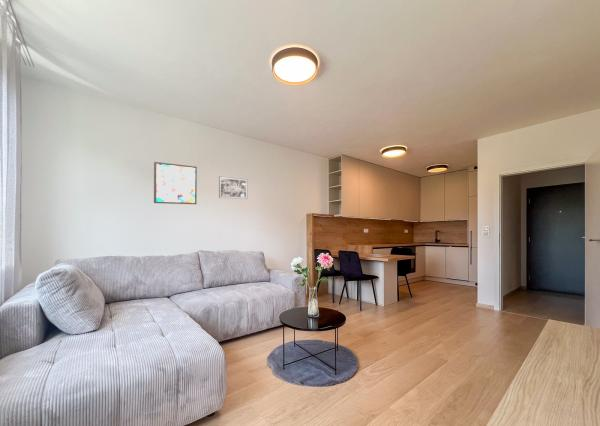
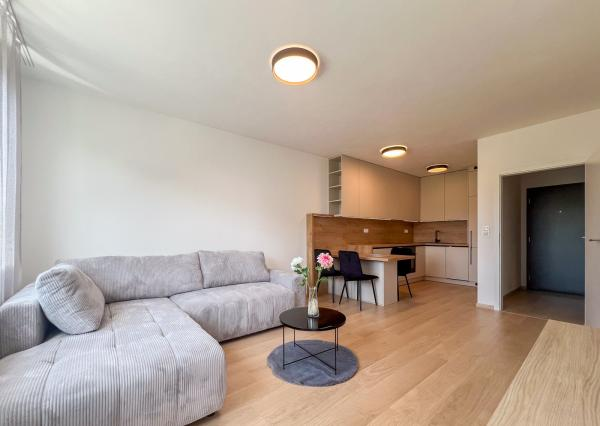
- wall art (176, 184)
- wall art (233, 188)
